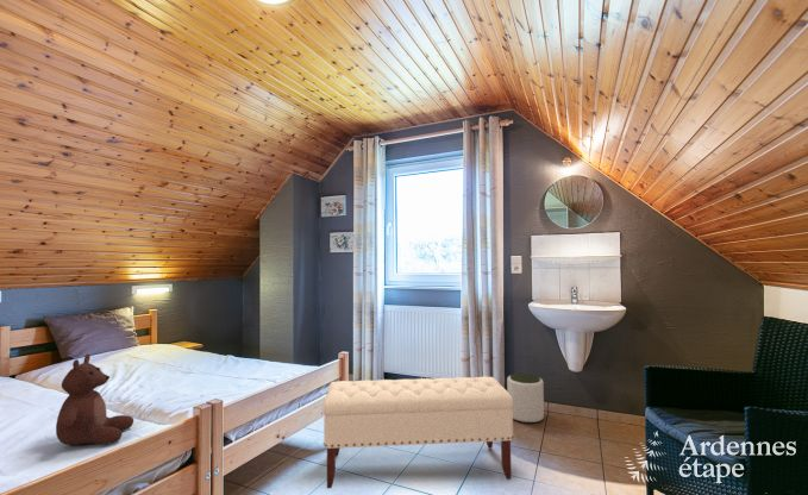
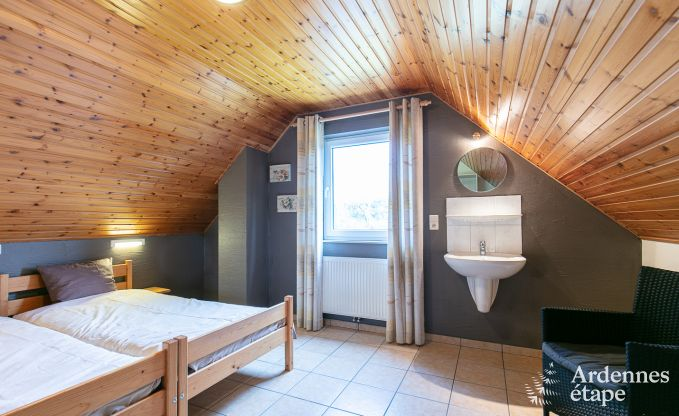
- bench (416, 426)
- teddy bear (95, 396)
- plant pot (525, 396)
